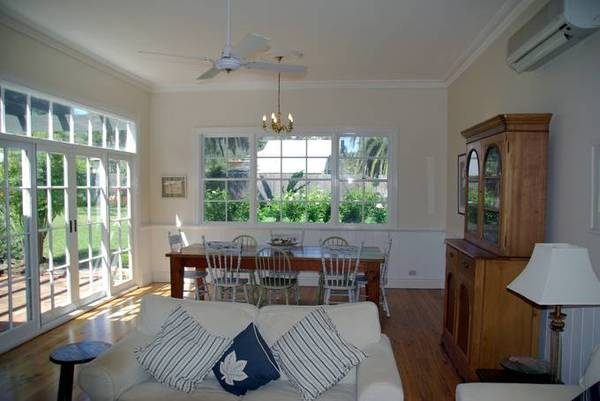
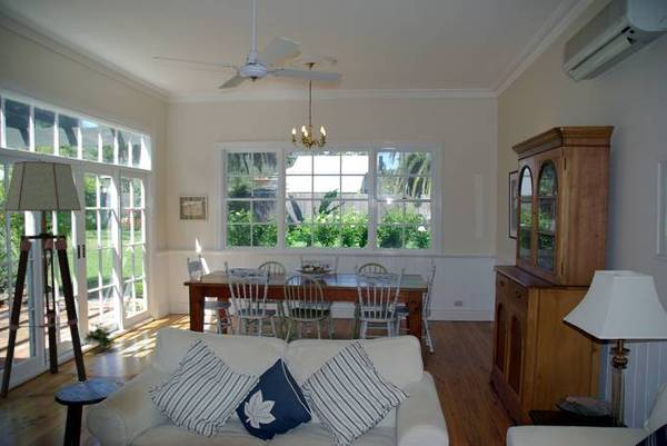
+ floor lamp (51, 274)
+ flowering plant (97, 337)
